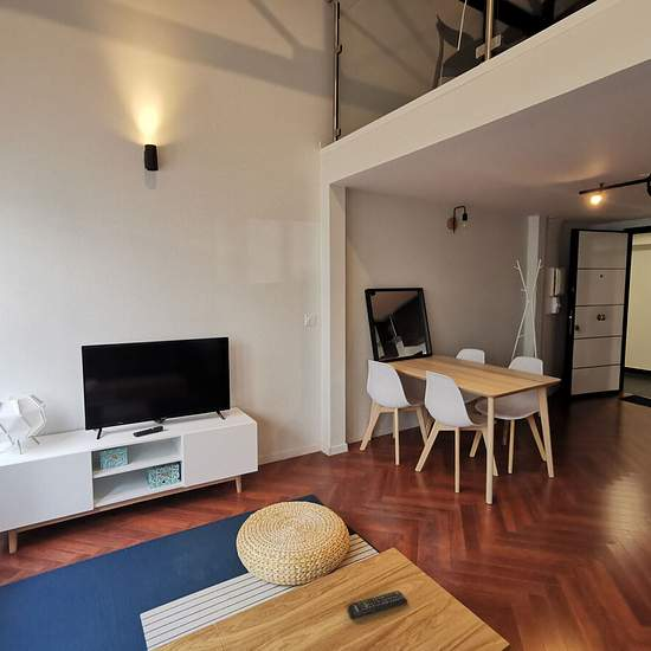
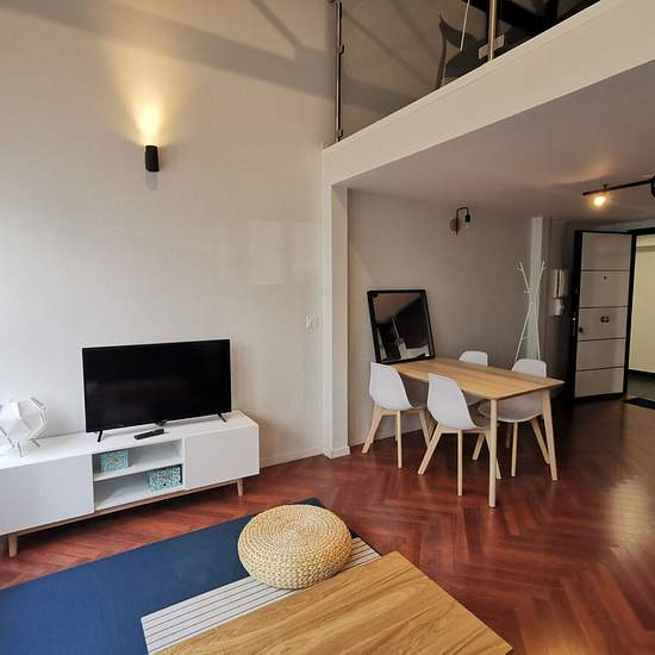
- remote control (378, 604)
